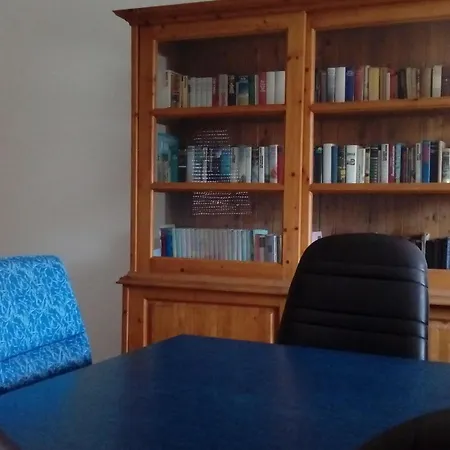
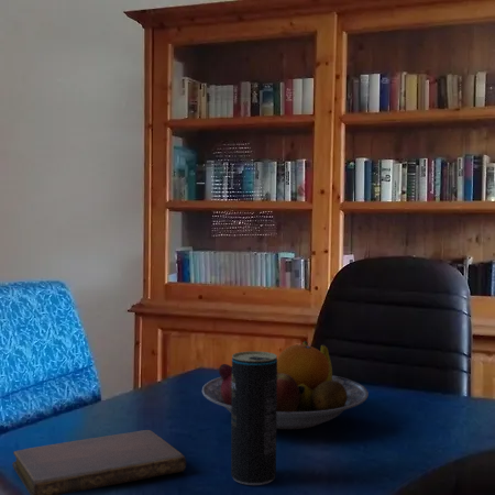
+ fruit bowl (284, 382)
+ notebook (98, 461)
+ beverage can (253, 416)
